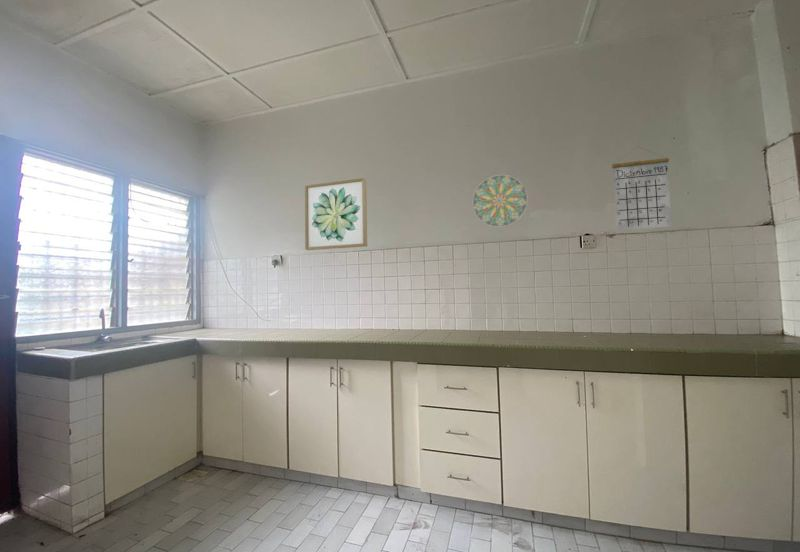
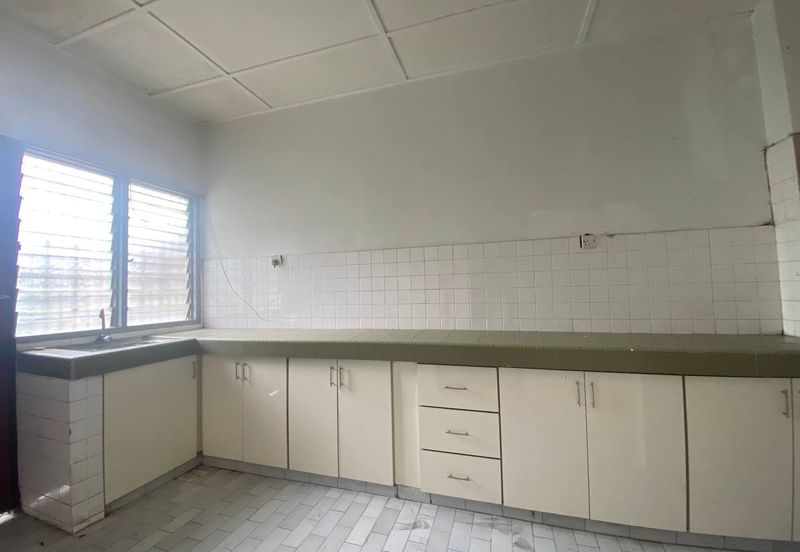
- calendar (641, 186)
- decorative plate (499, 200)
- wall art (335, 215)
